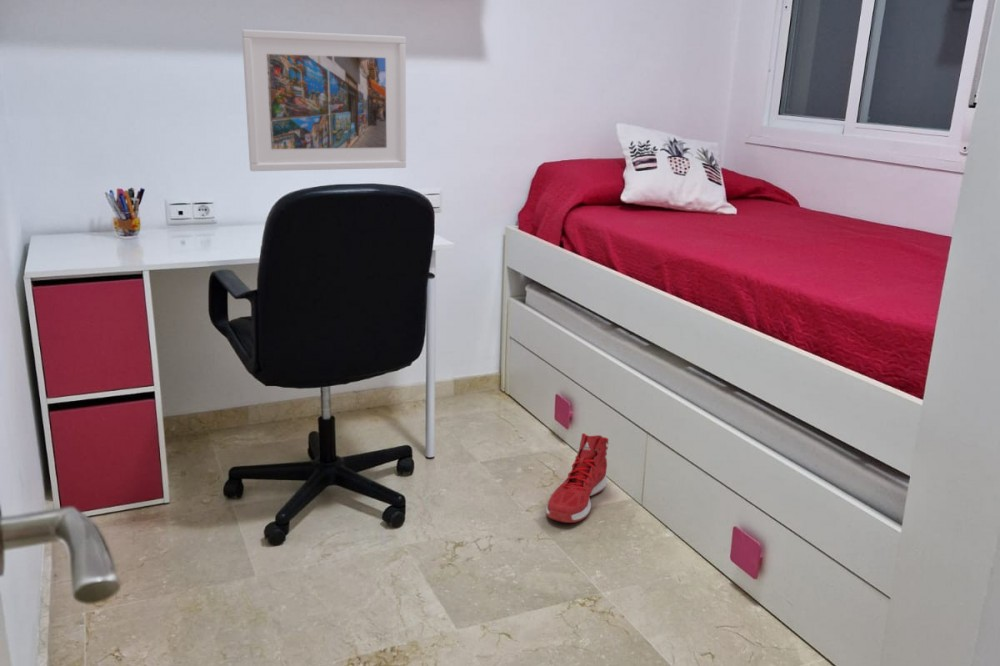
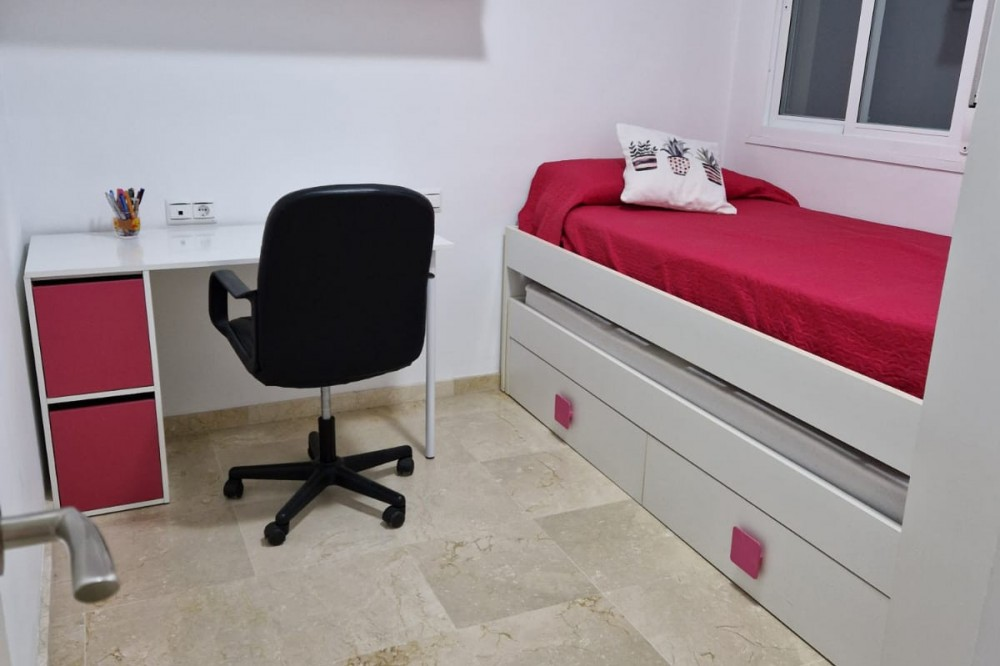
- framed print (328, 102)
- sneaker (579, 471)
